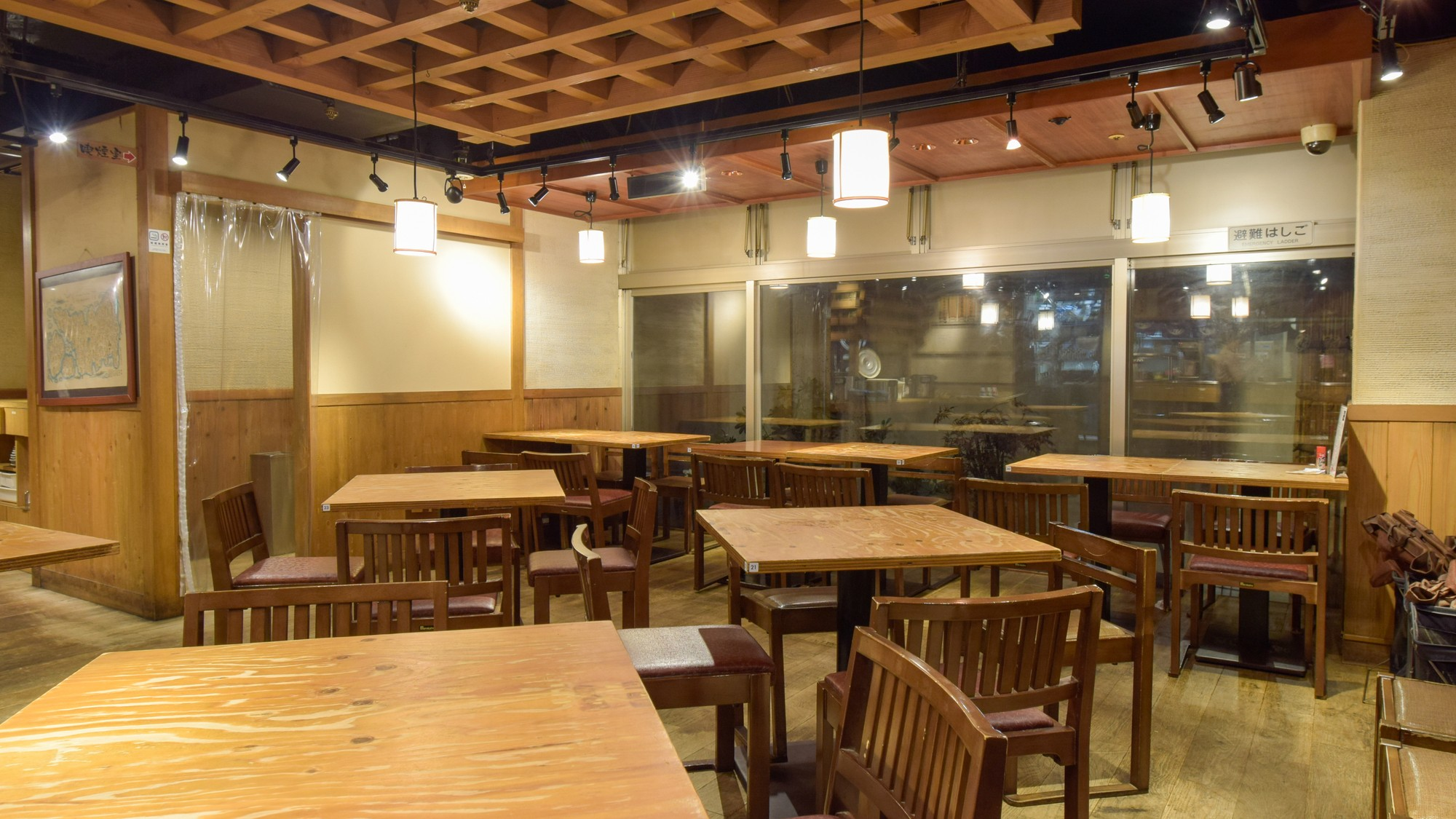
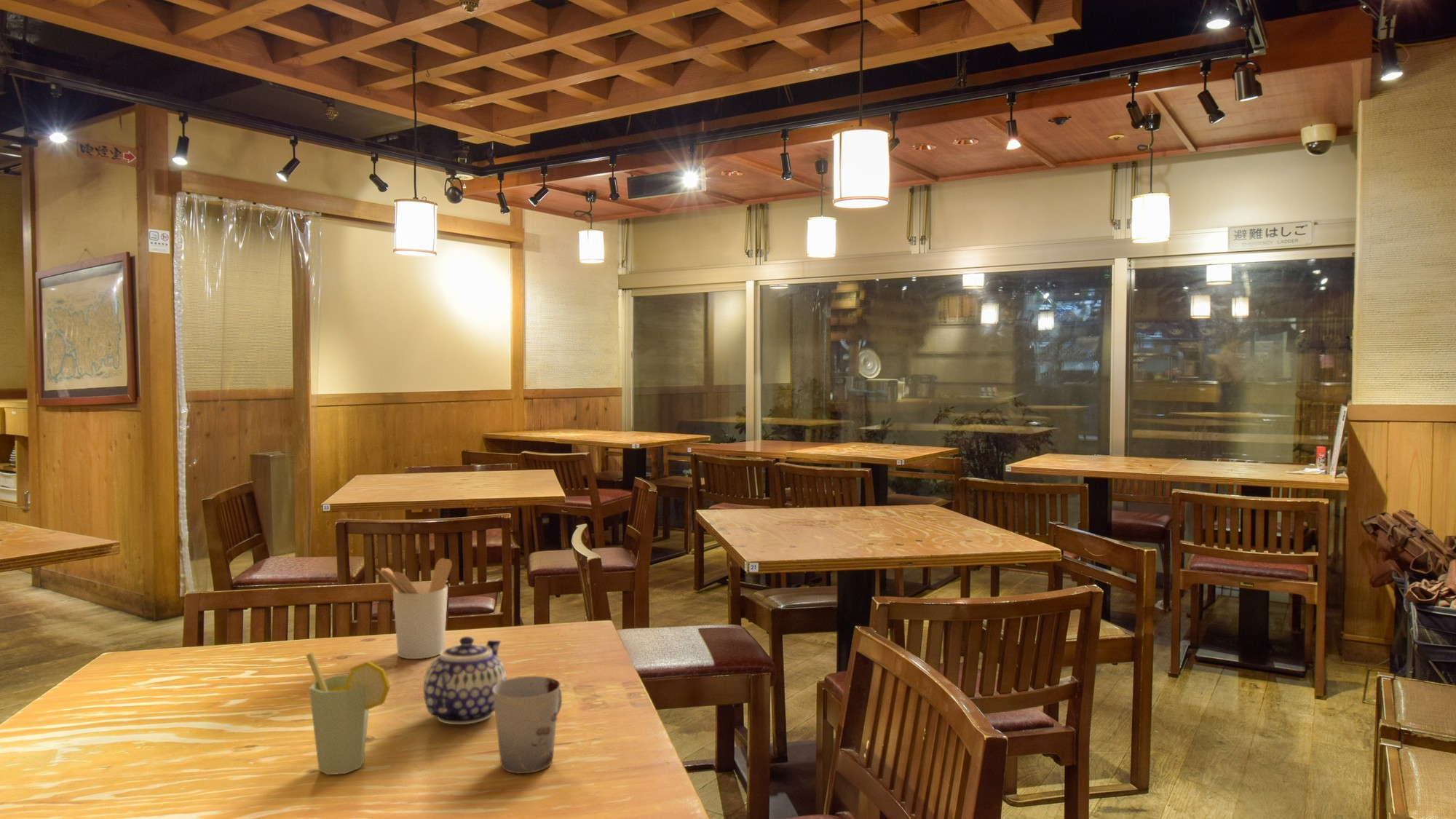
+ cup (534, 720)
+ utensil holder (411, 607)
+ teapot (466, 676)
+ cup (347, 711)
